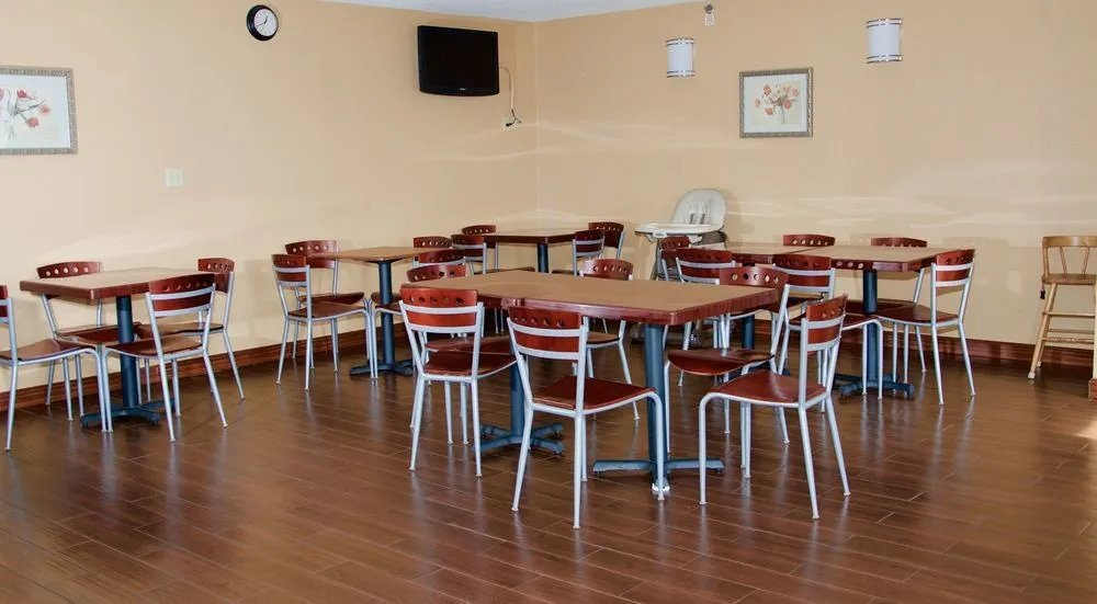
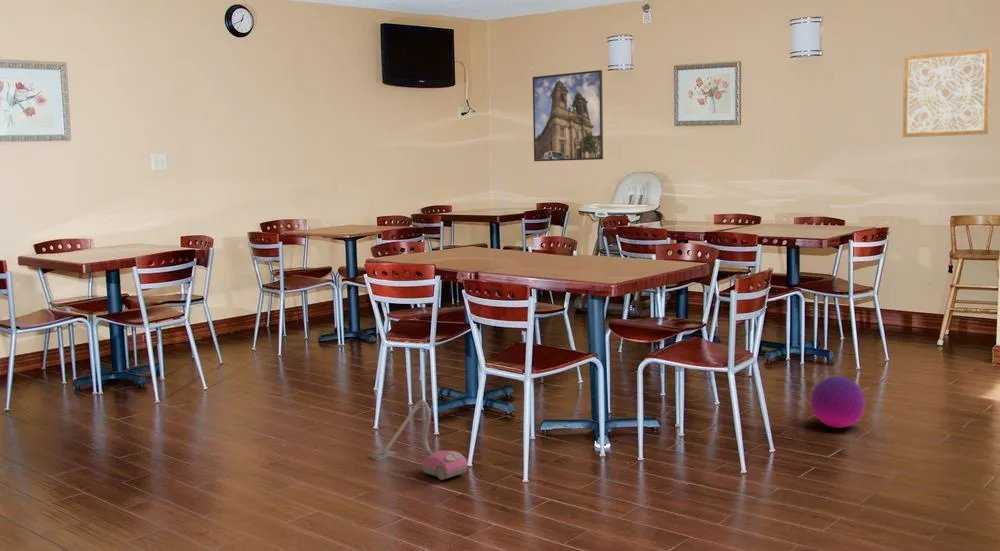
+ wall art (947, 96)
+ ball (837, 401)
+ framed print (567, 117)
+ vacuum cleaner (423, 433)
